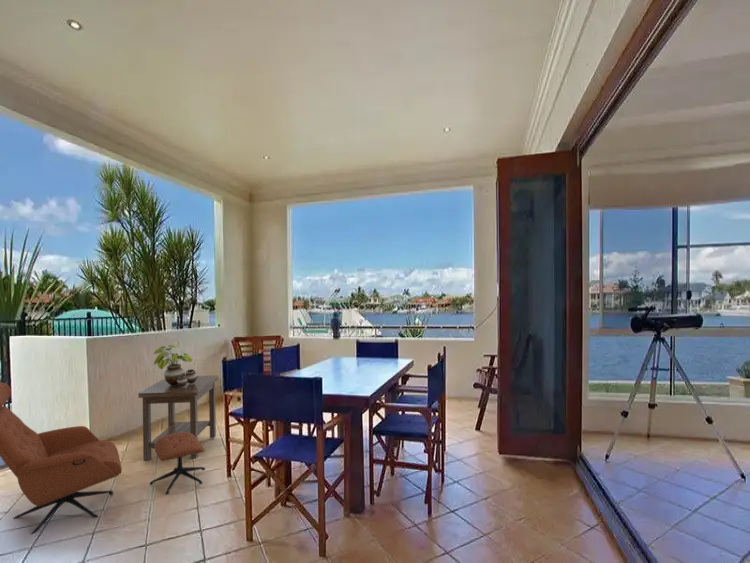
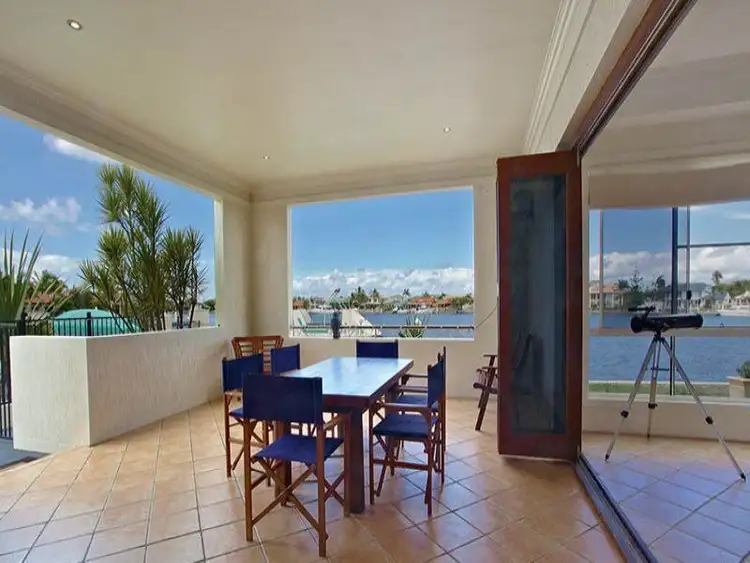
- side table (182, 422)
- potted plant (174, 365)
- lounge chair (105, 440)
